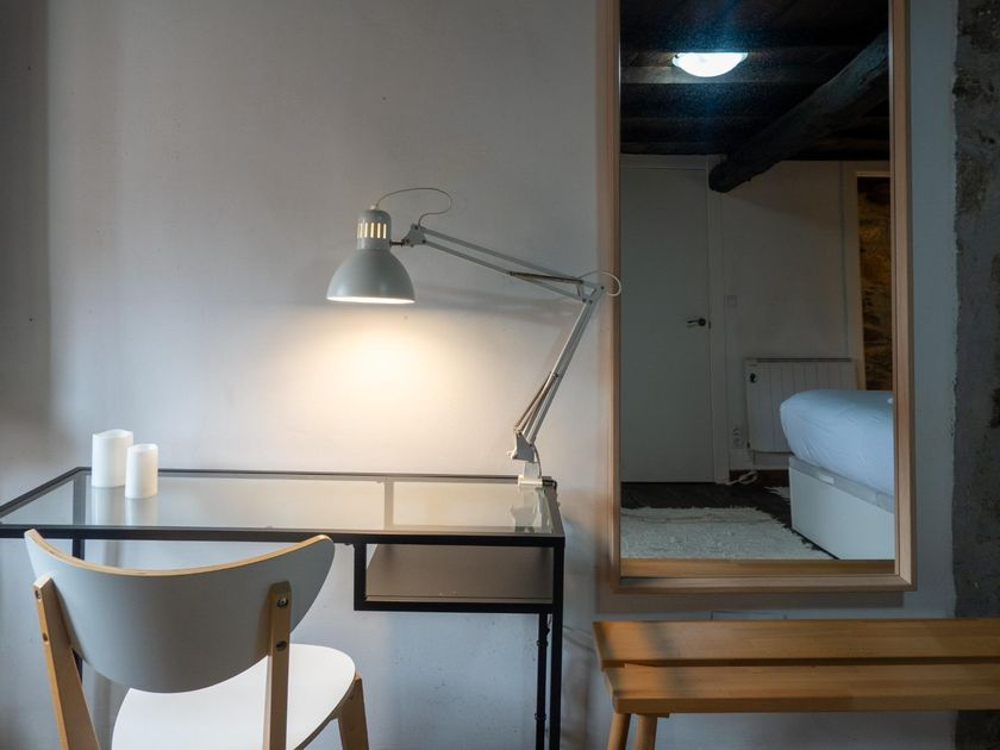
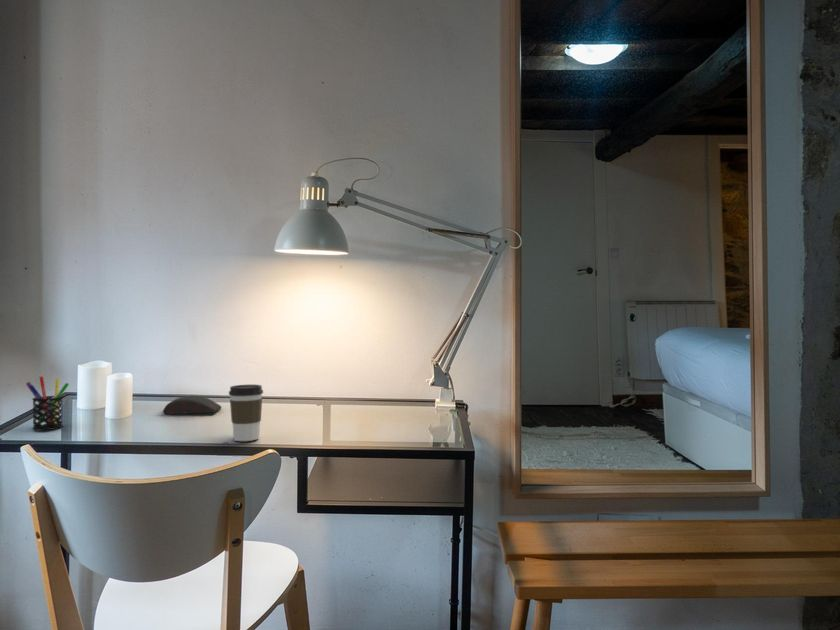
+ coffee cup (246, 412)
+ computer mouse (192, 403)
+ pen holder (50, 400)
